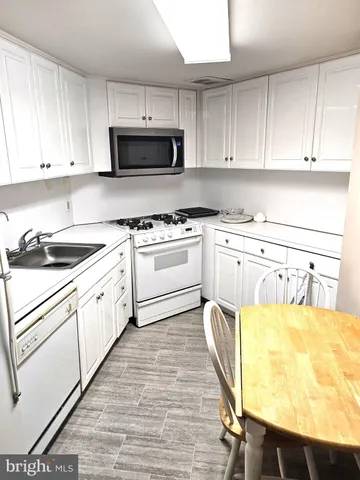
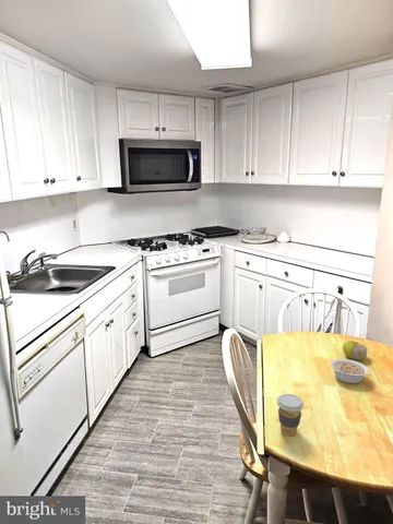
+ coffee cup (289, 415)
+ fruit (355, 349)
+ legume (350, 371)
